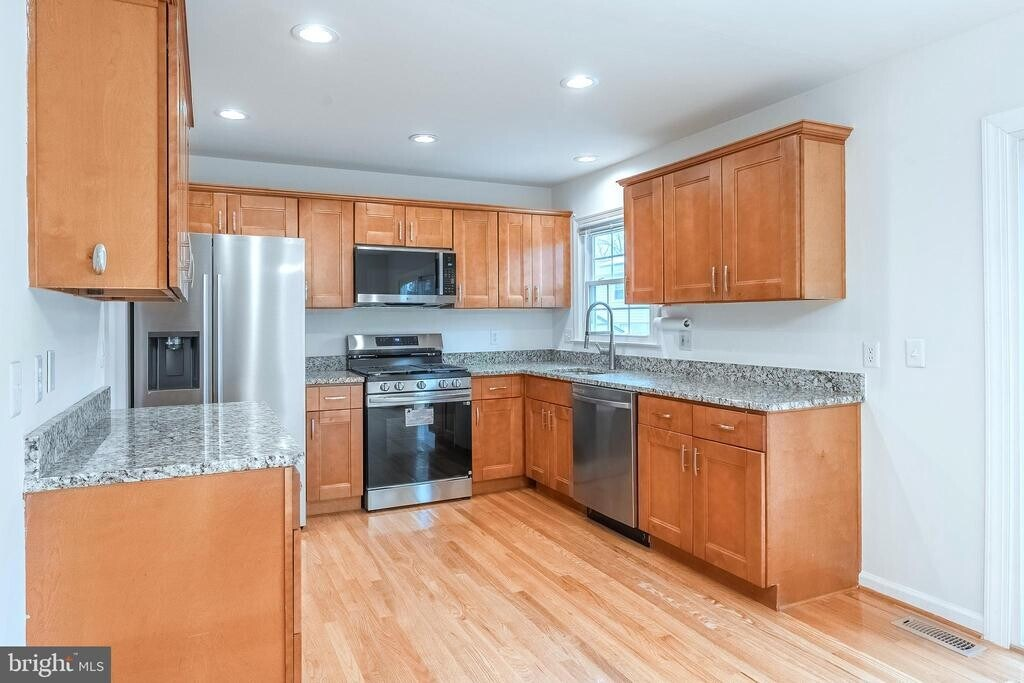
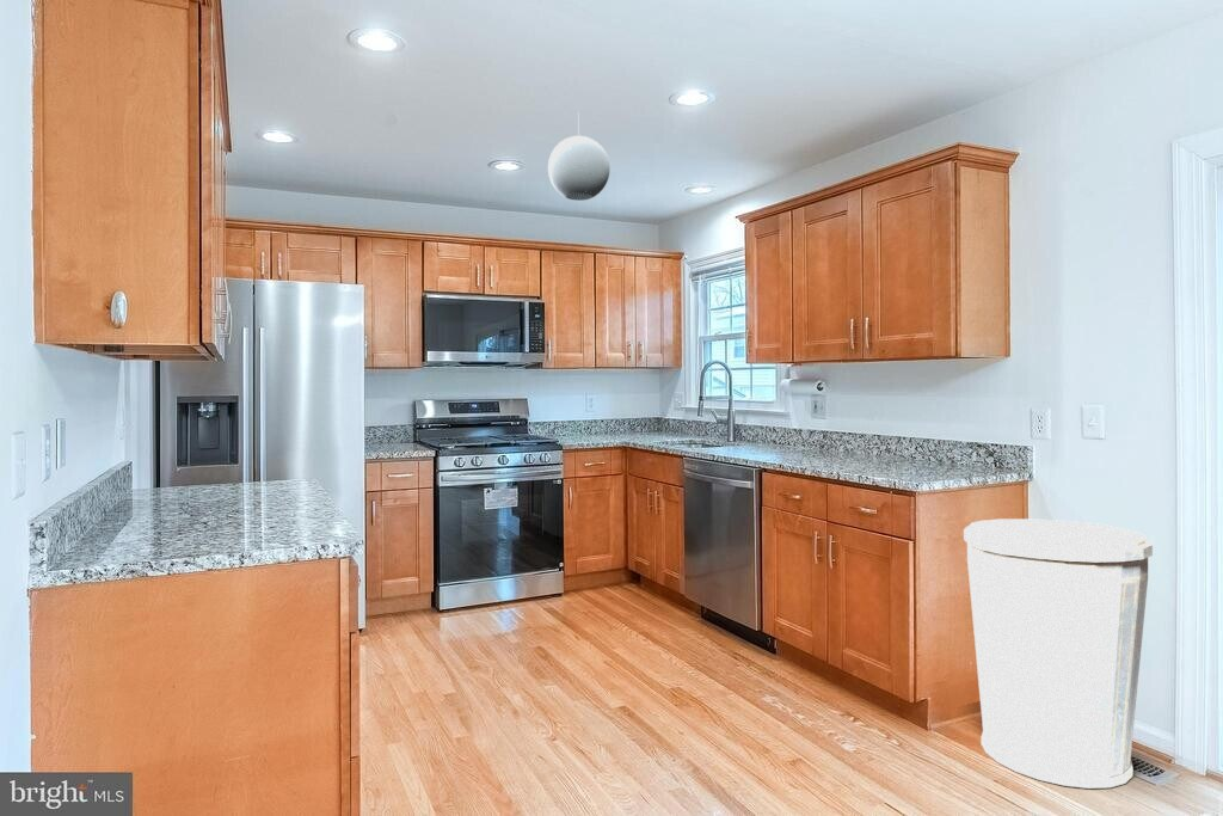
+ trash can (1052, 643)
+ pendant light (578, 154)
